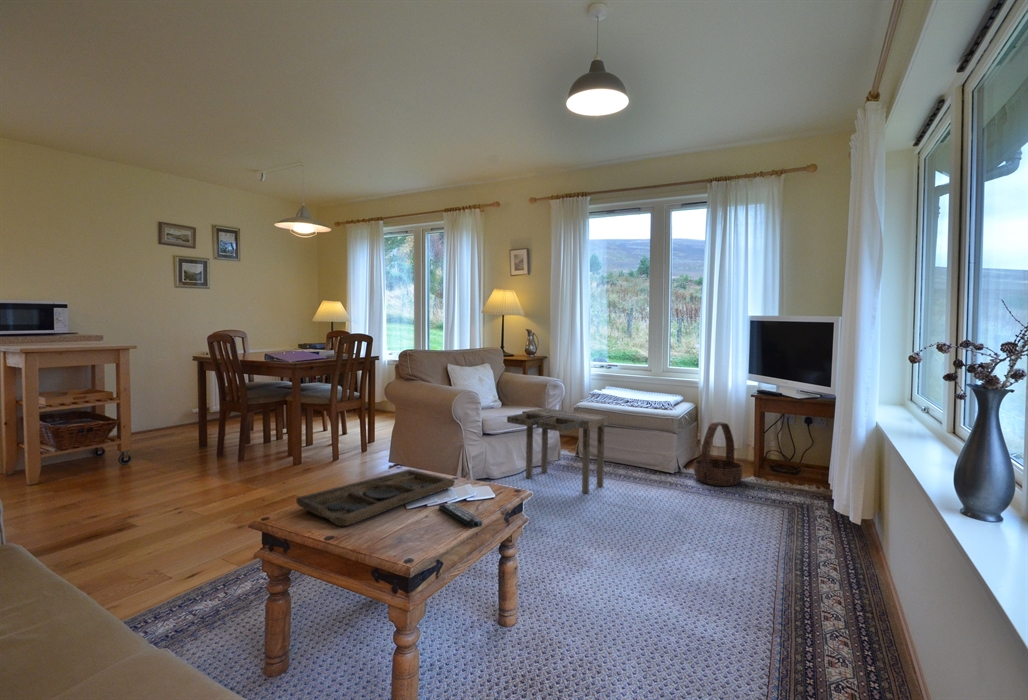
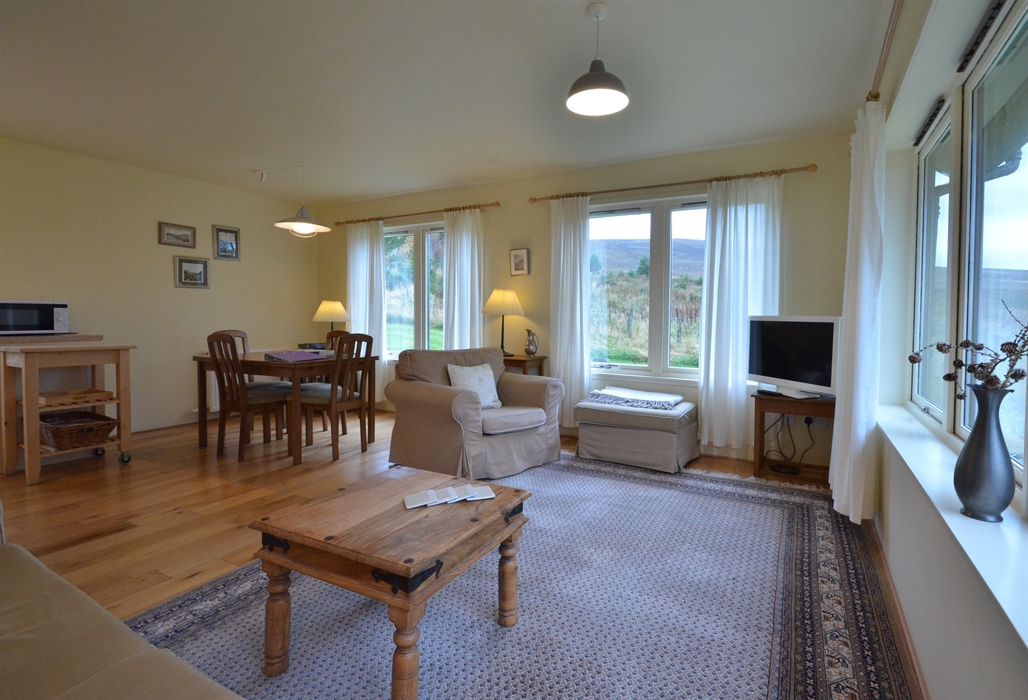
- basket (718, 459)
- remote control (459, 514)
- side table (547, 450)
- decorative tray (381, 492)
